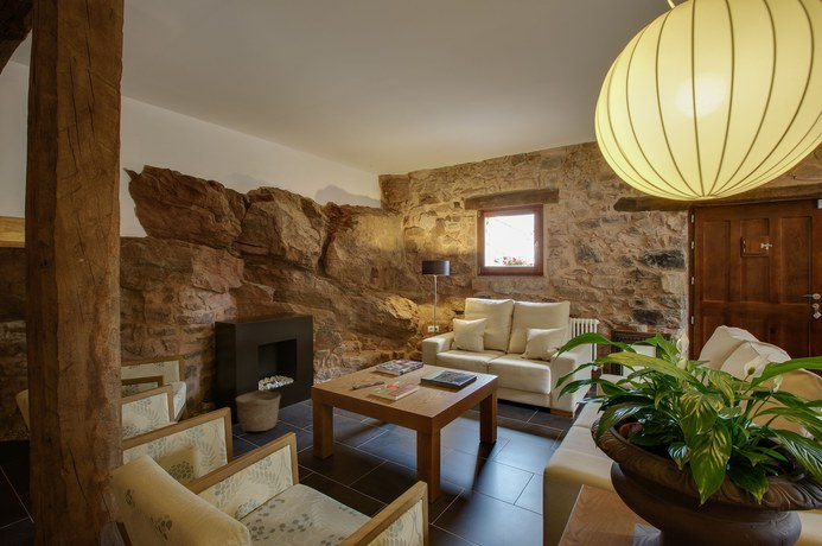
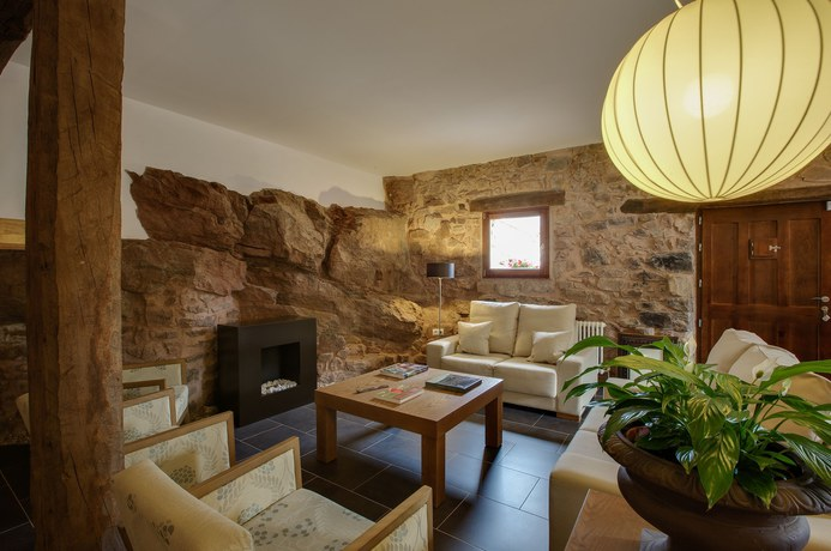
- basket (259, 410)
